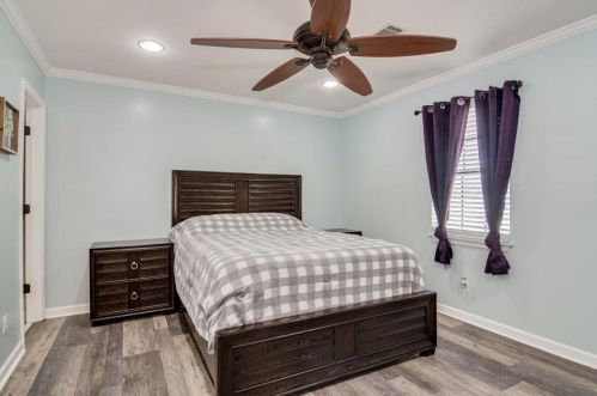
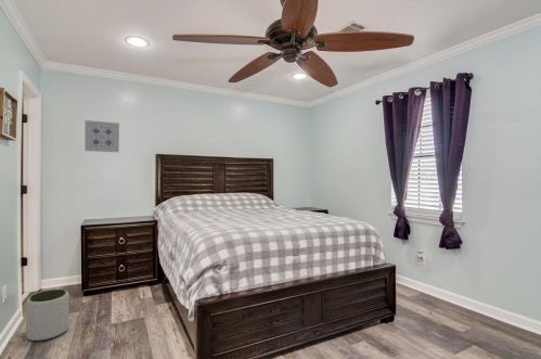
+ plant pot (48, 313)
+ wall art (102, 137)
